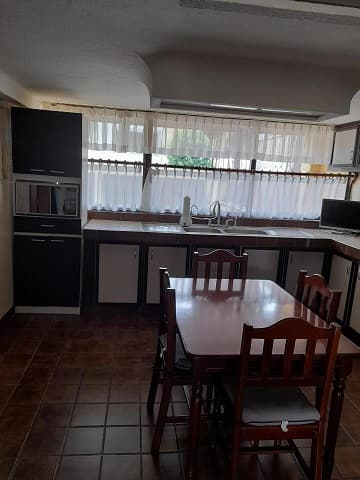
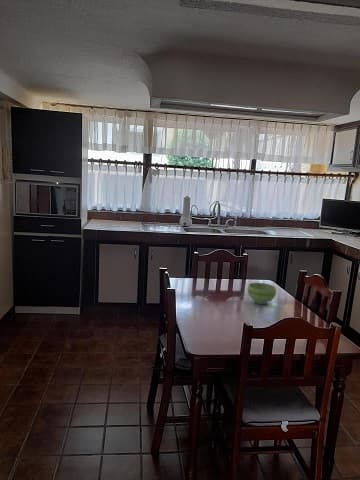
+ bowl (261, 294)
